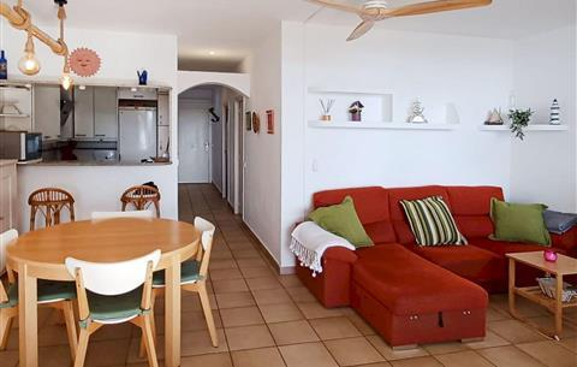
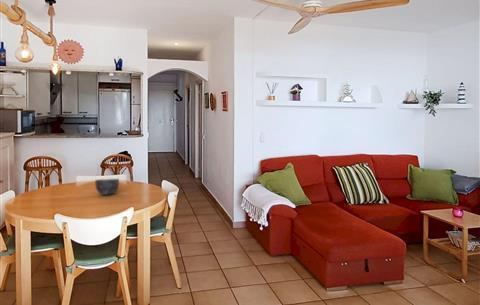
+ bowl (107, 186)
